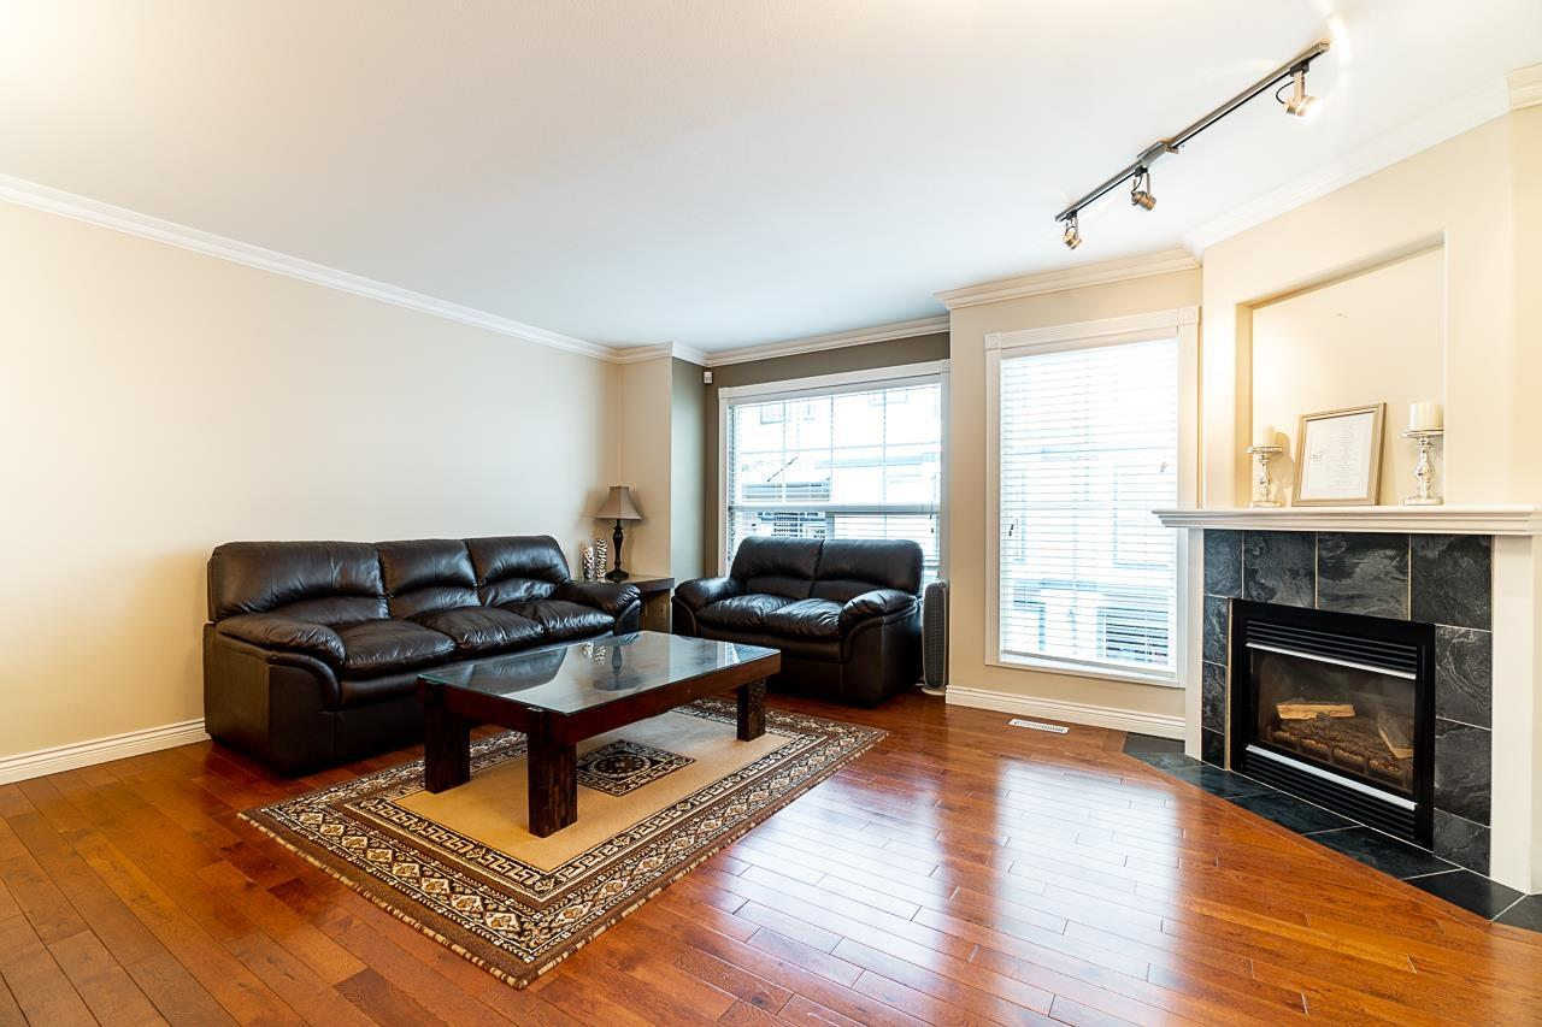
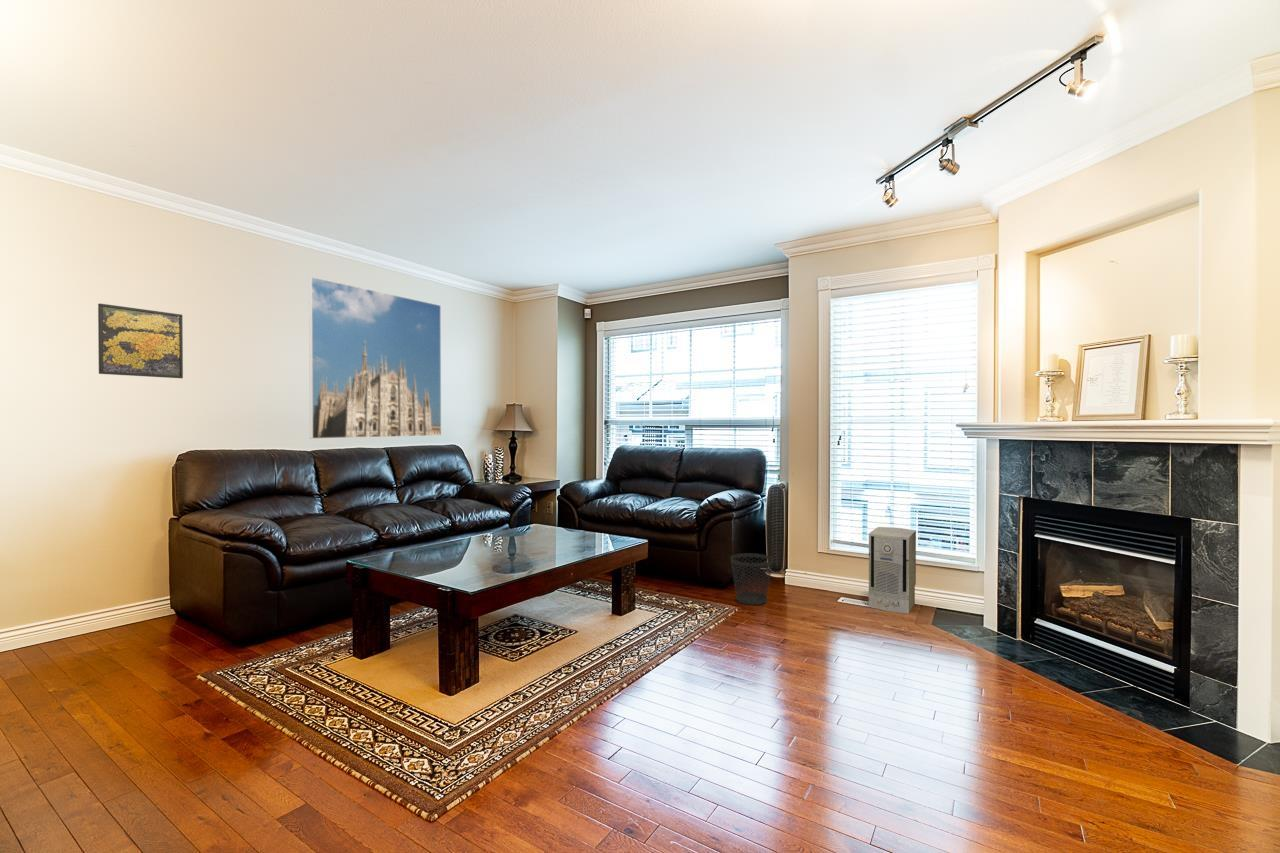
+ wastebasket (750, 579)
+ air purifier (892, 568)
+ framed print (142, 342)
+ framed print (382, 364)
